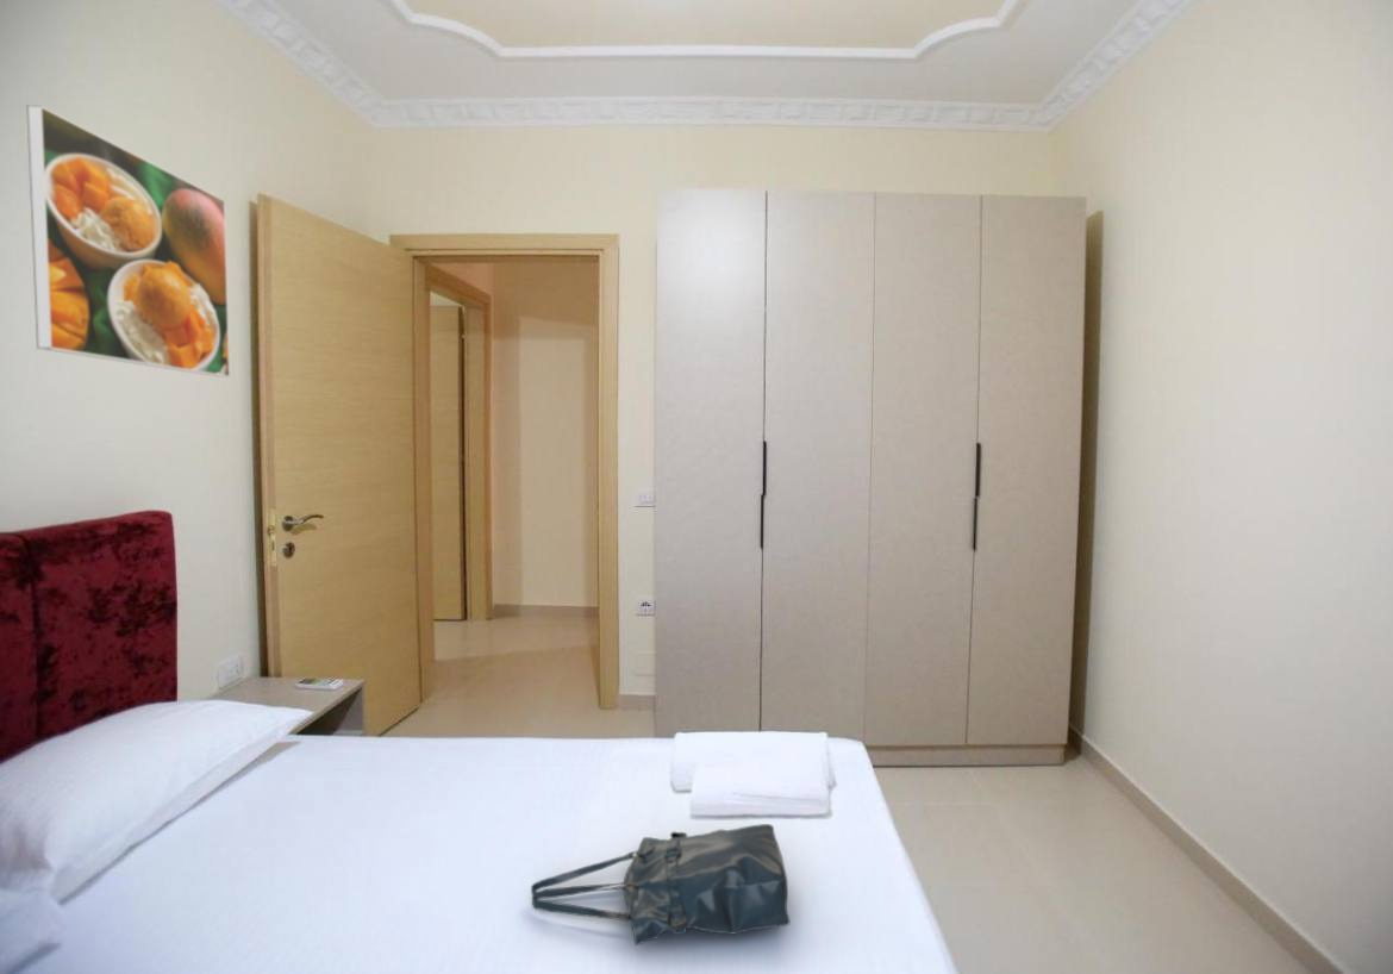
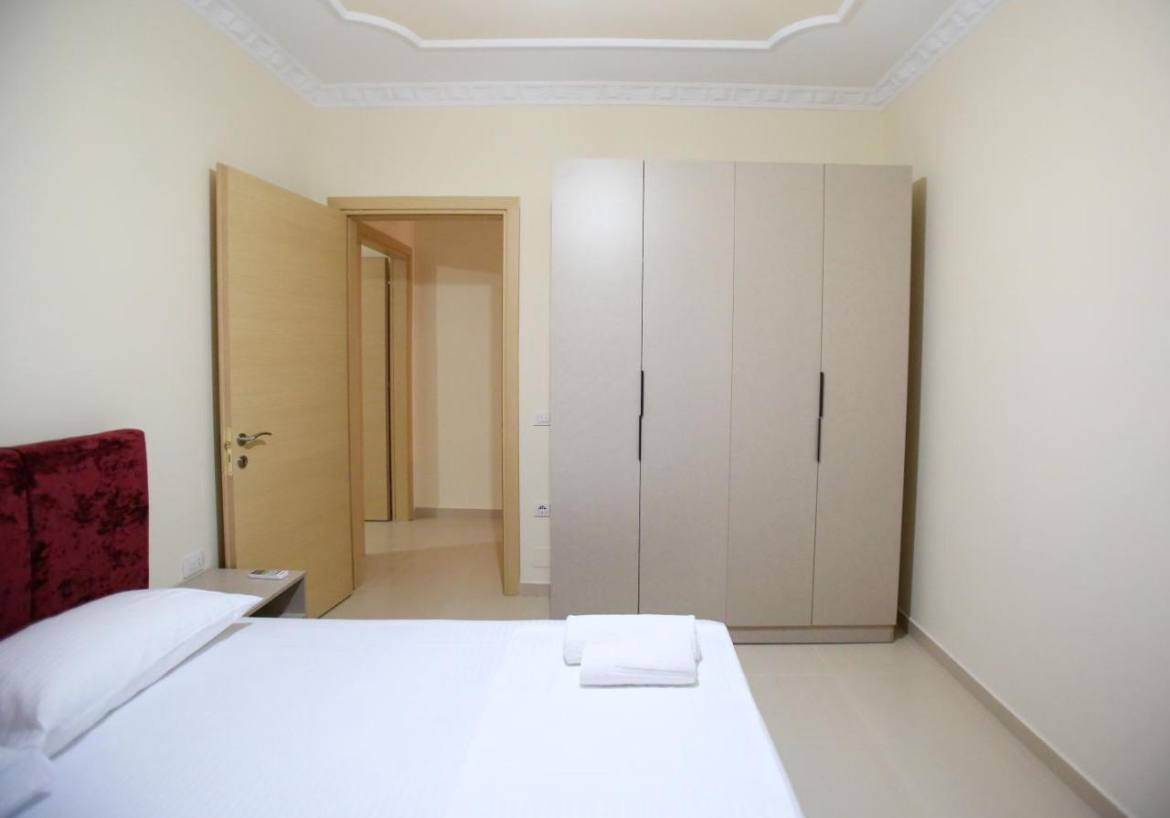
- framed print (144, 263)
- tote bag (657, 873)
